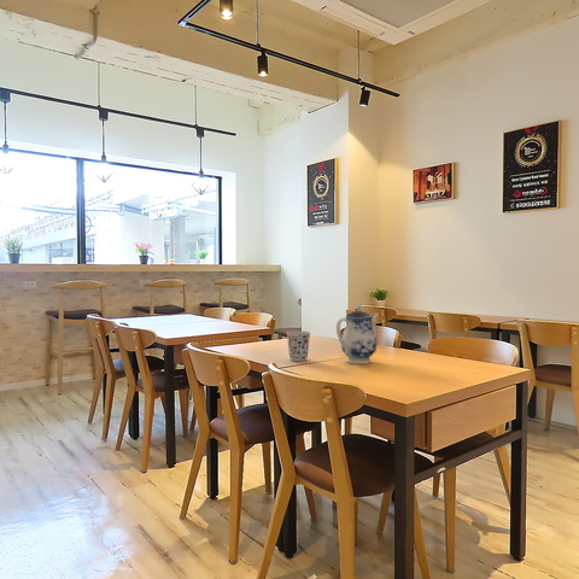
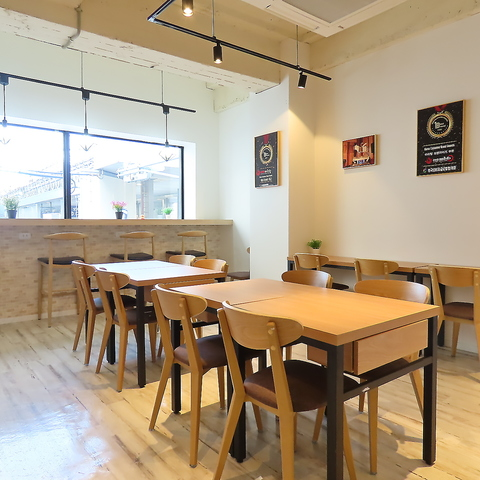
- cup (298, 345)
- teapot (358, 332)
